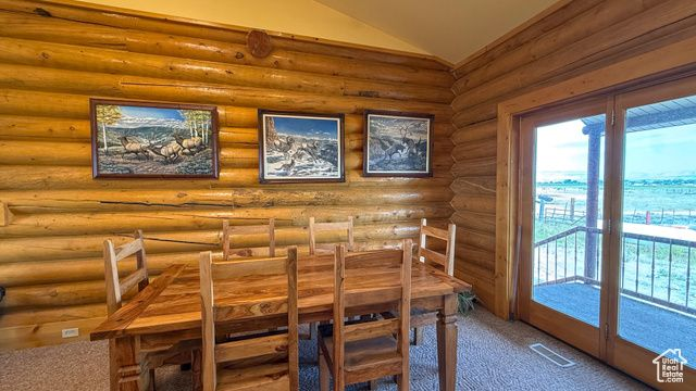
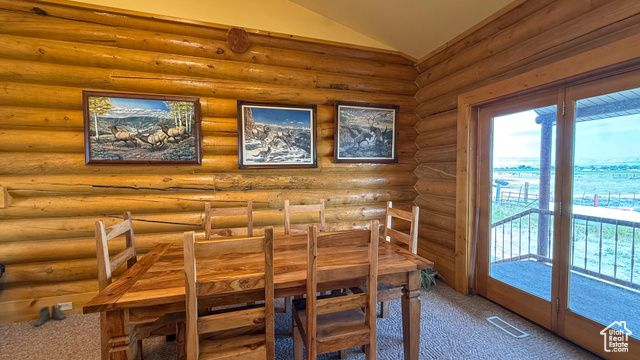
+ boots (49, 314)
